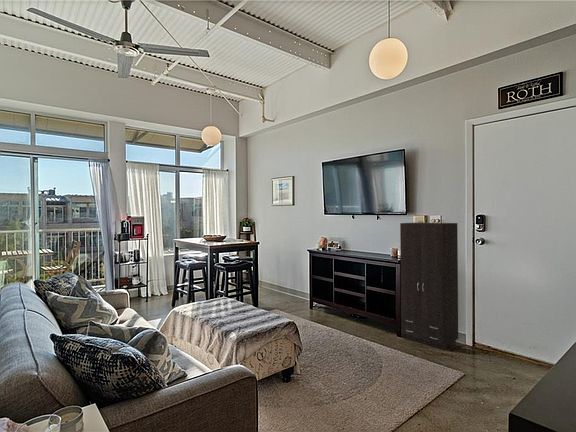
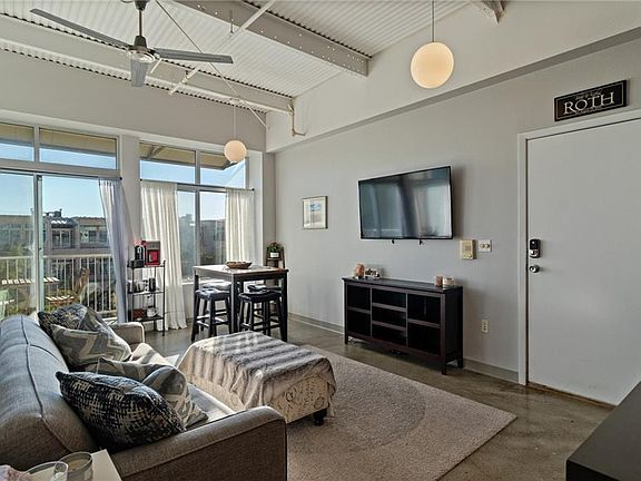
- cabinet (428, 281)
